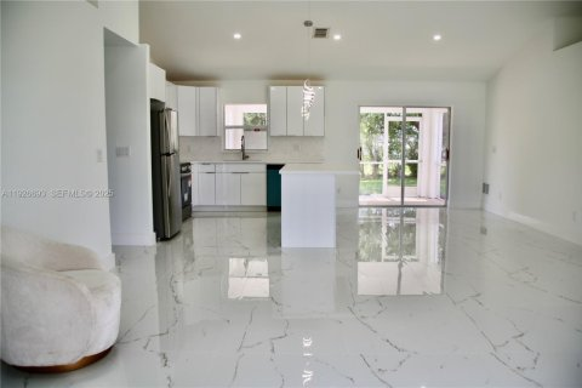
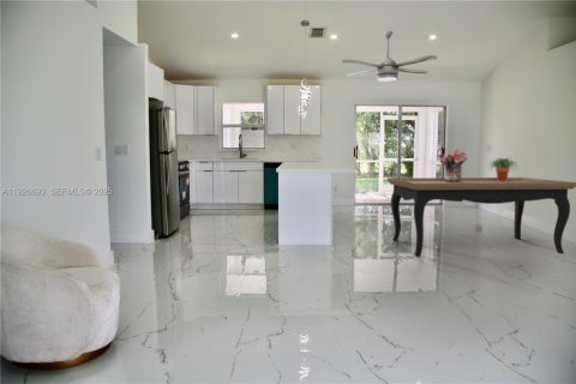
+ potted plant (502, 169)
+ dining table (474, 202)
+ bouquet (452, 164)
+ ceiling fan (388, 55)
